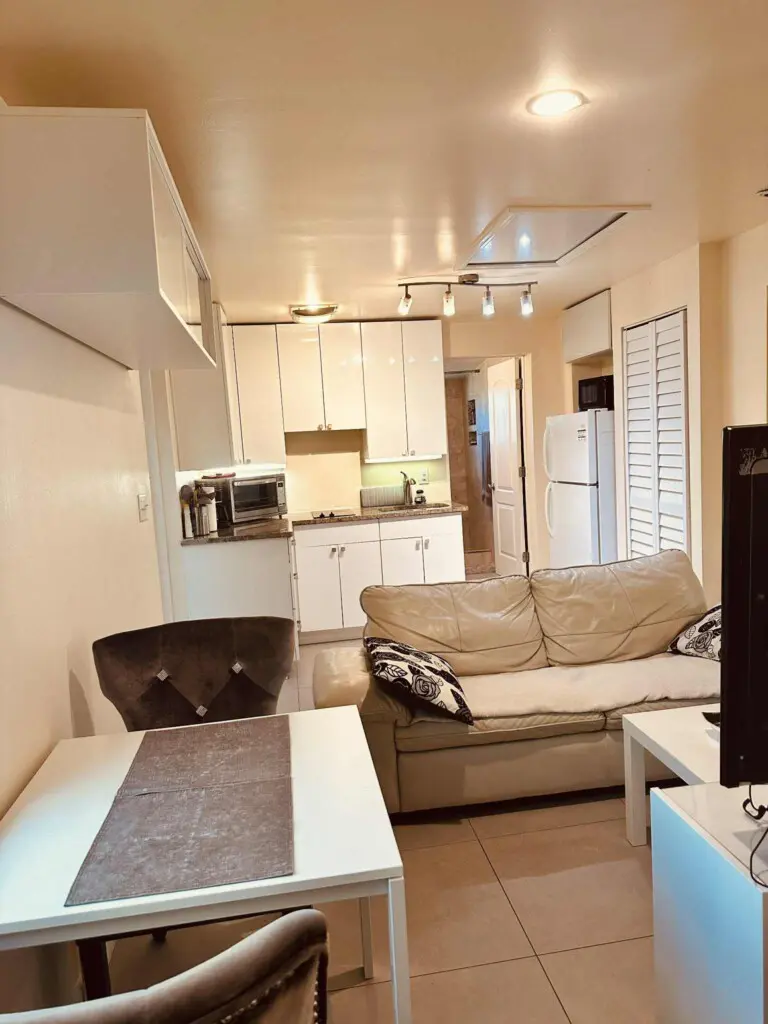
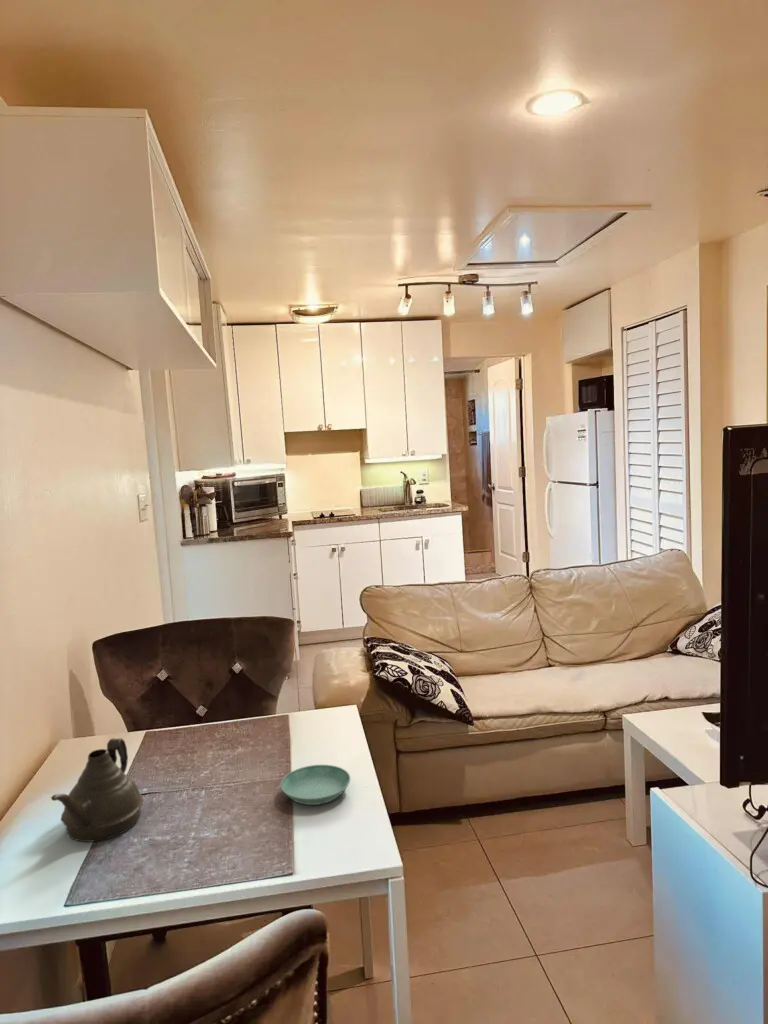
+ teapot (91, 795)
+ saucer (316, 786)
